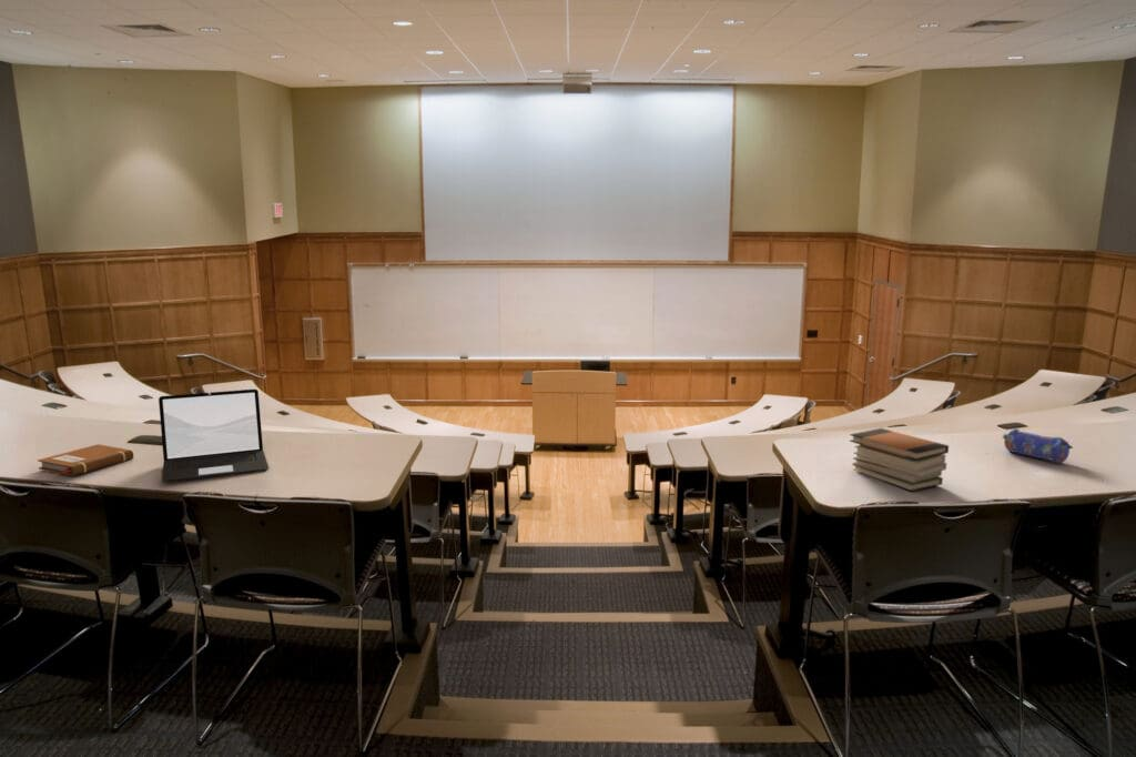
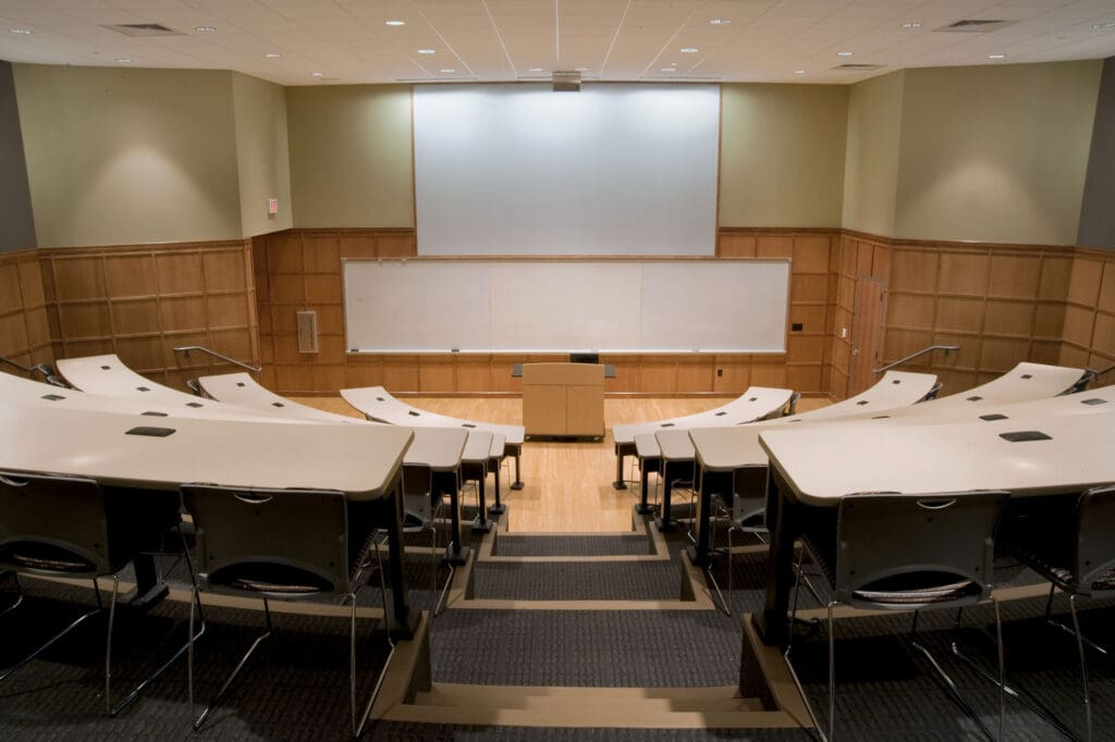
- notebook (85, 460)
- laptop (213, 433)
- pencil case (1035, 444)
- book stack (897, 458)
